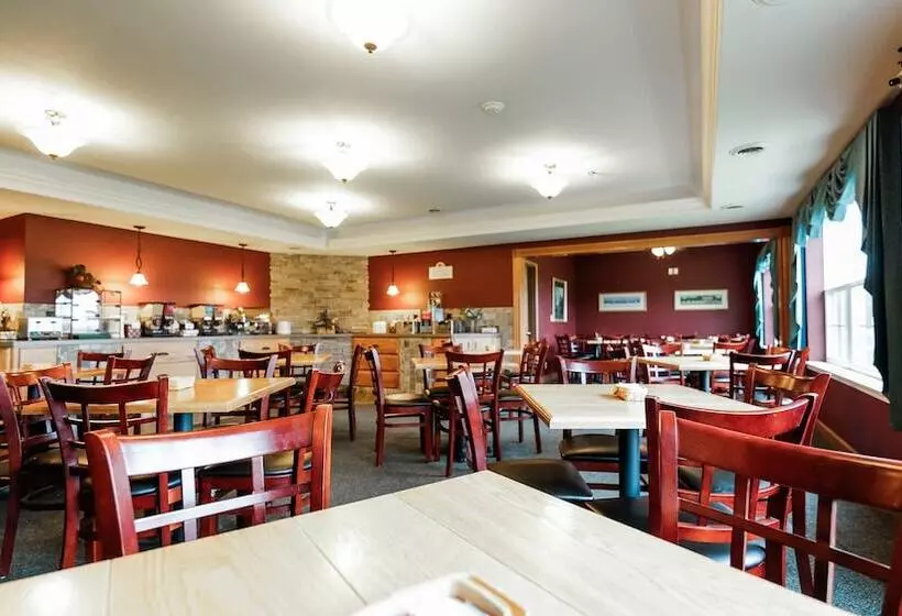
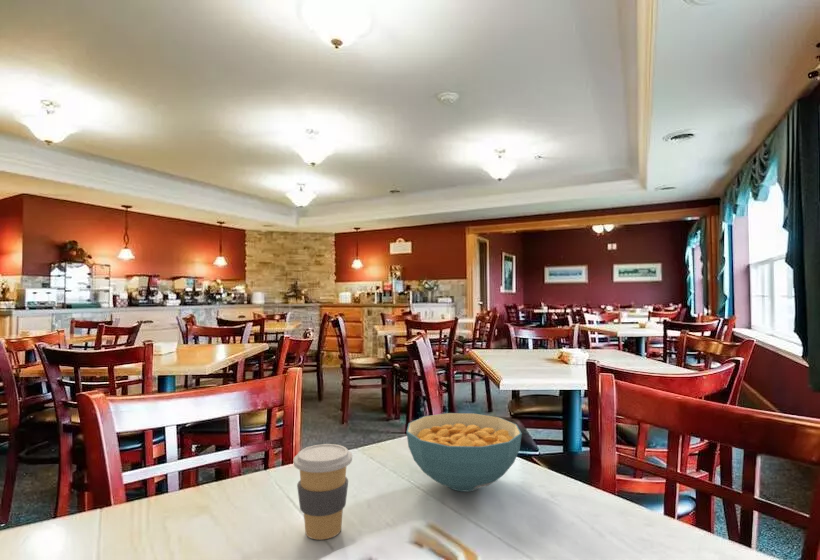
+ cereal bowl (463, 456)
+ coffee cup (323, 491)
